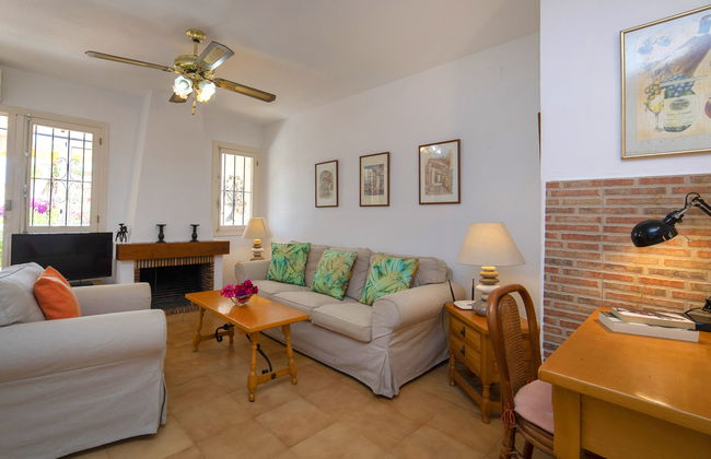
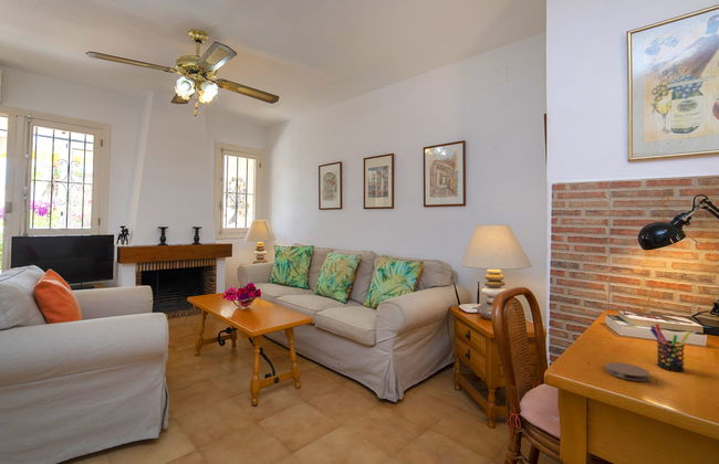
+ pen holder (669, 346)
+ coaster (626, 371)
